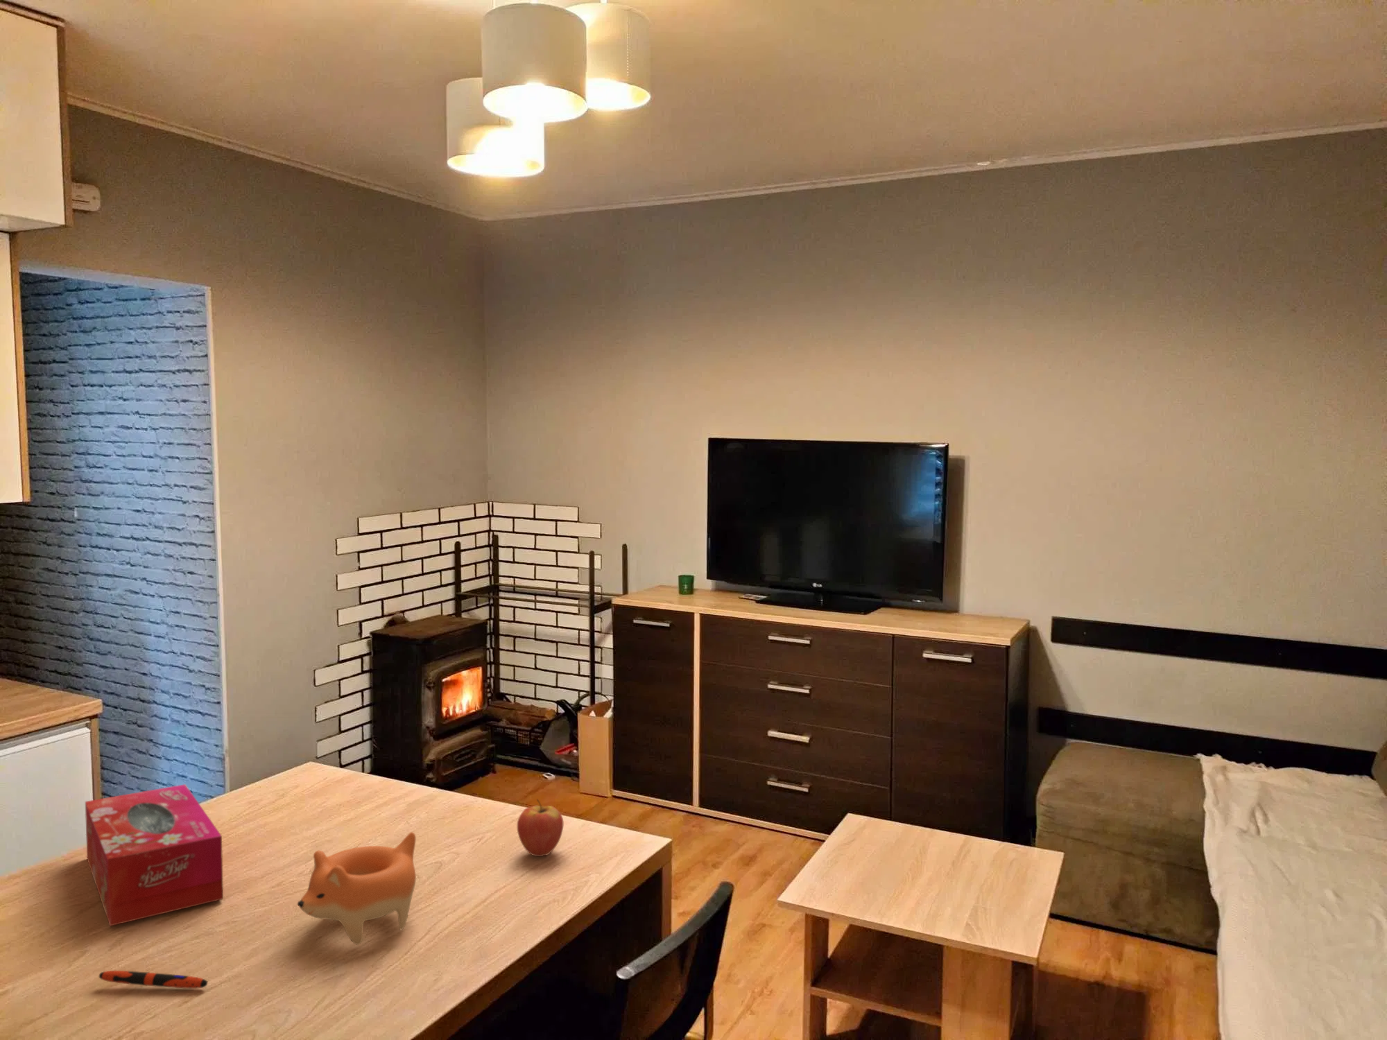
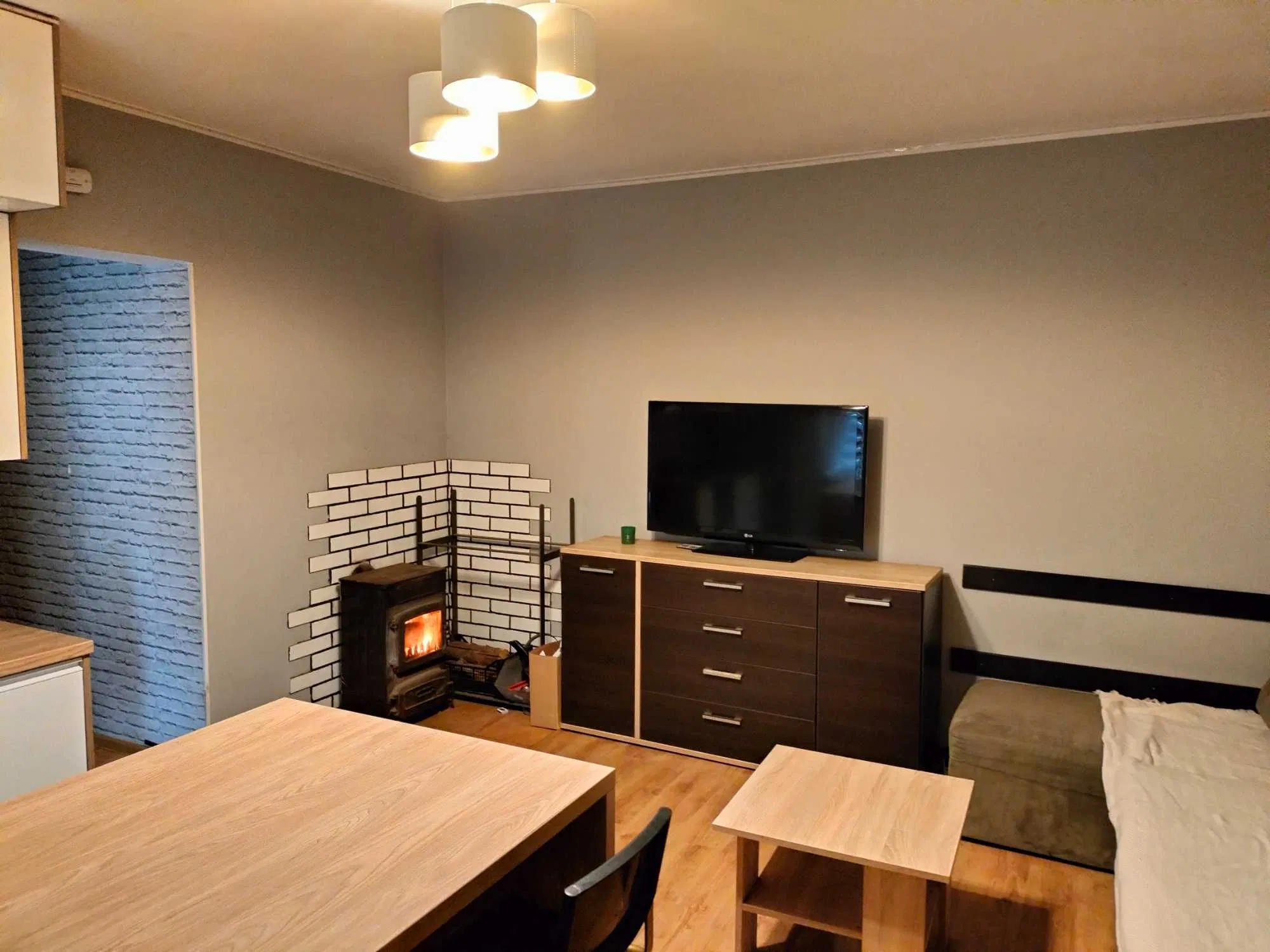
- bowl (358, 885)
- pen (153, 979)
- tissue box (151, 848)
- fruit (541, 825)
